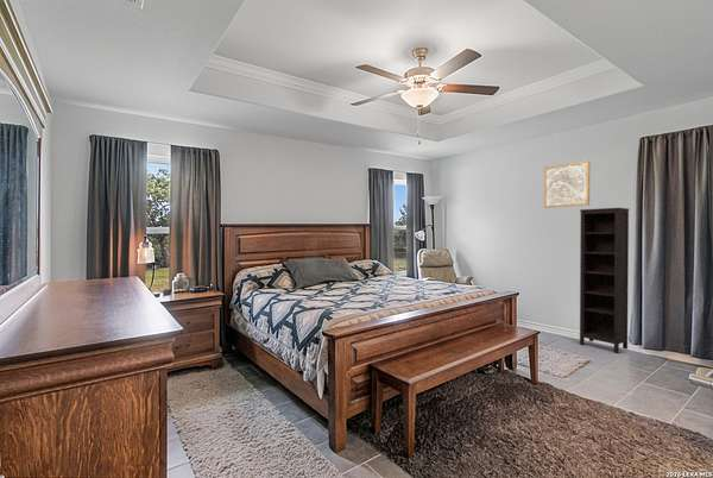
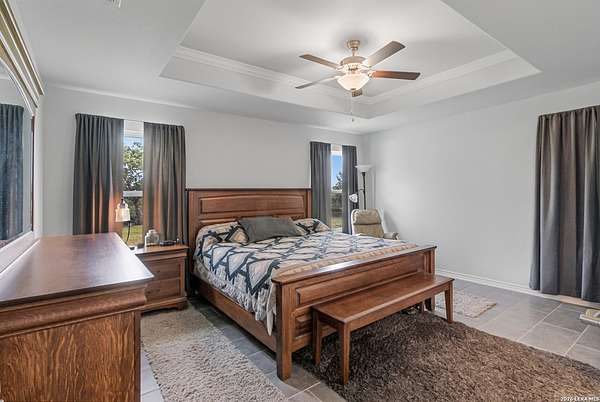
- wall art (566, 184)
- bookcase (602, 277)
